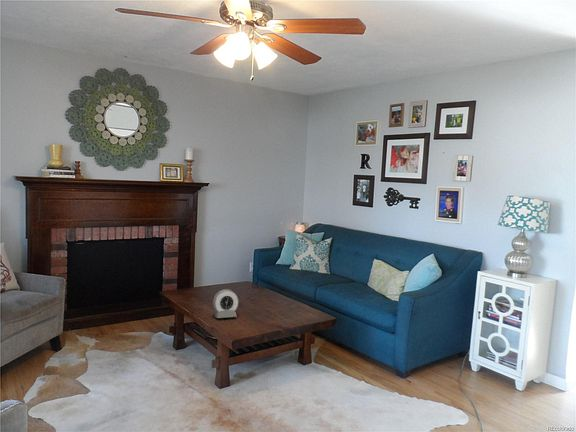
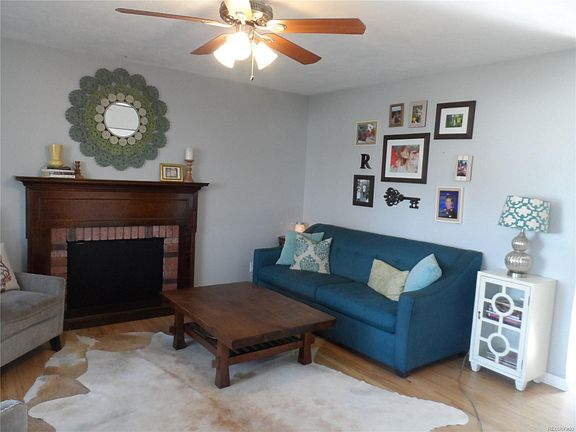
- alarm clock (226, 303)
